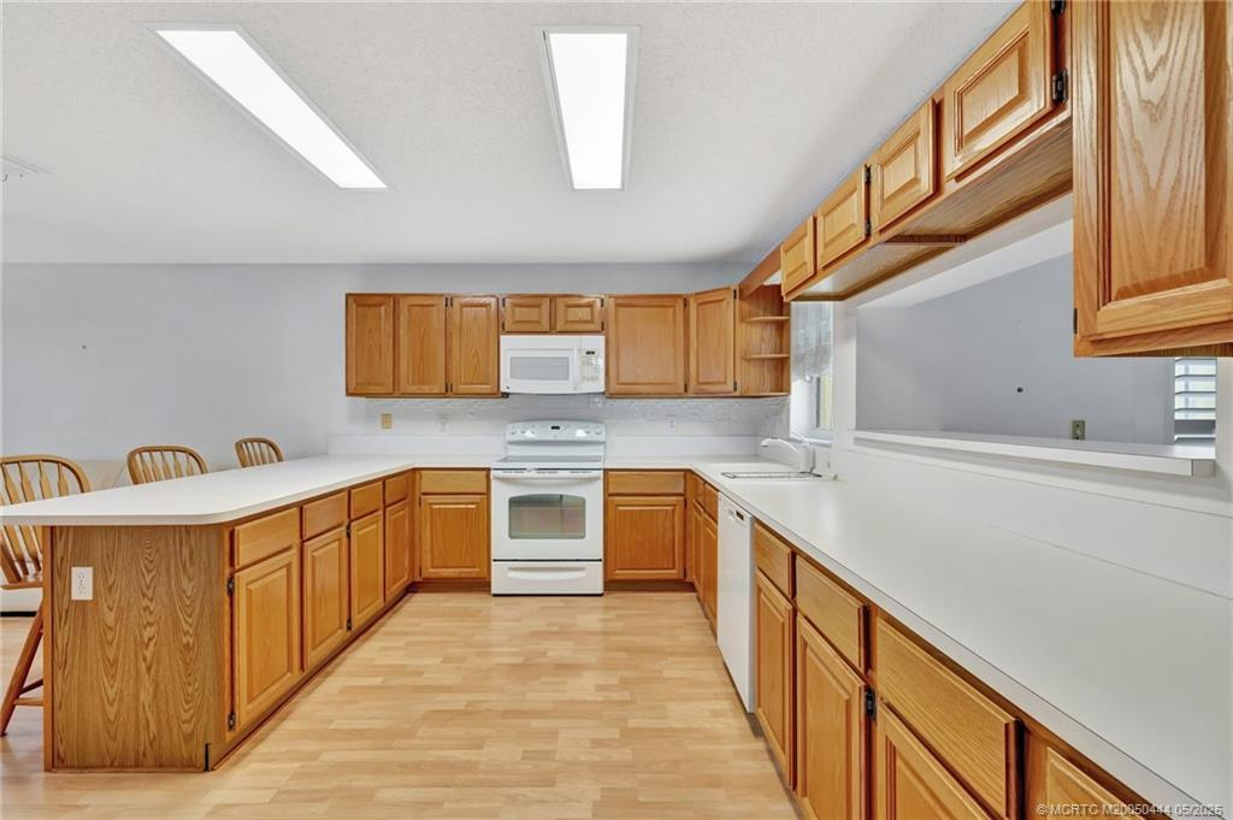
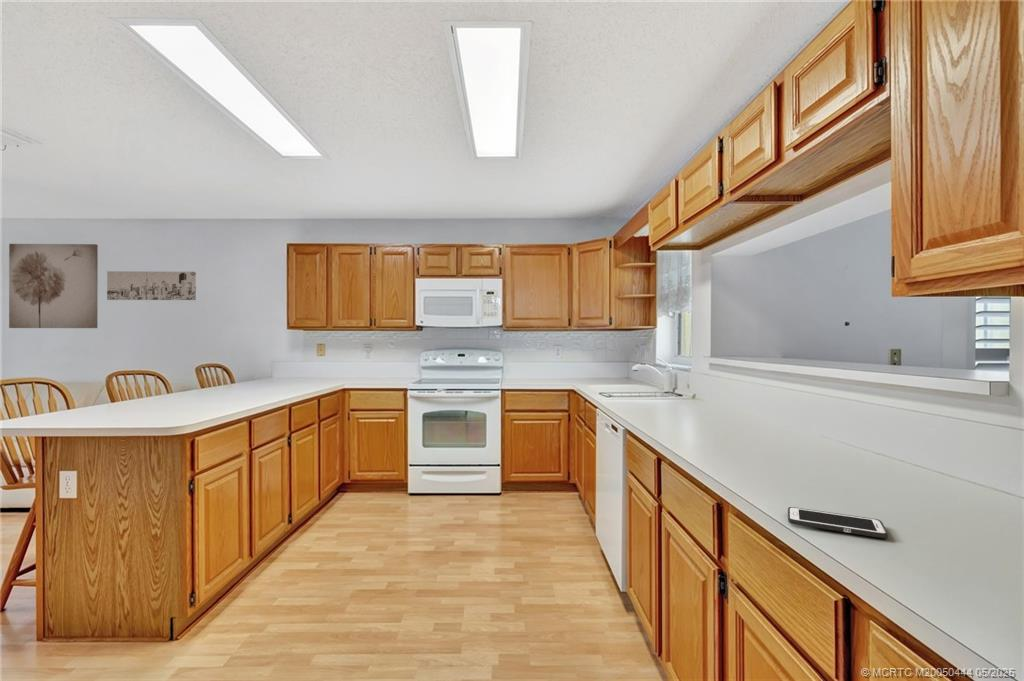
+ wall art (53, 286)
+ cell phone (834, 521)
+ wall art (151, 285)
